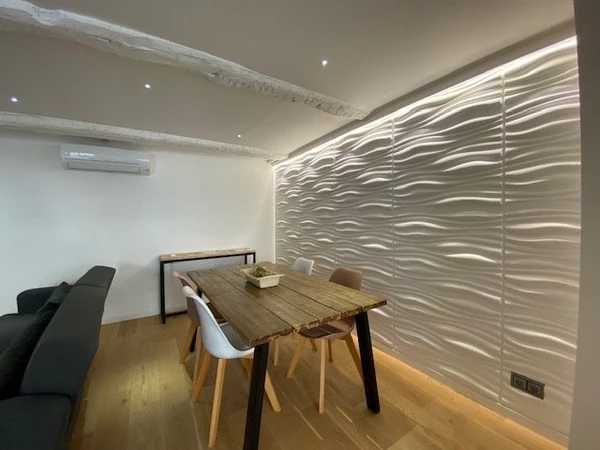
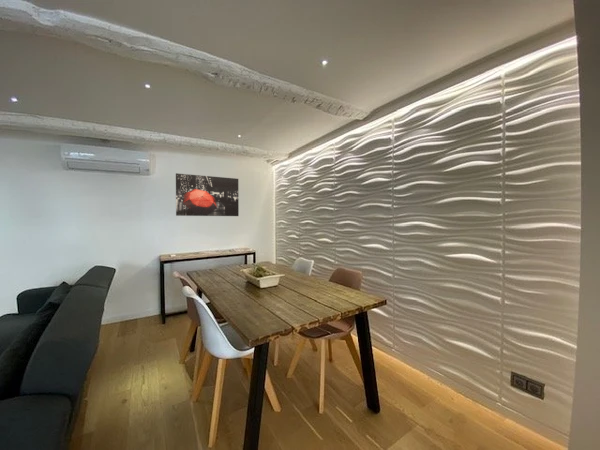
+ wall art (209, 196)
